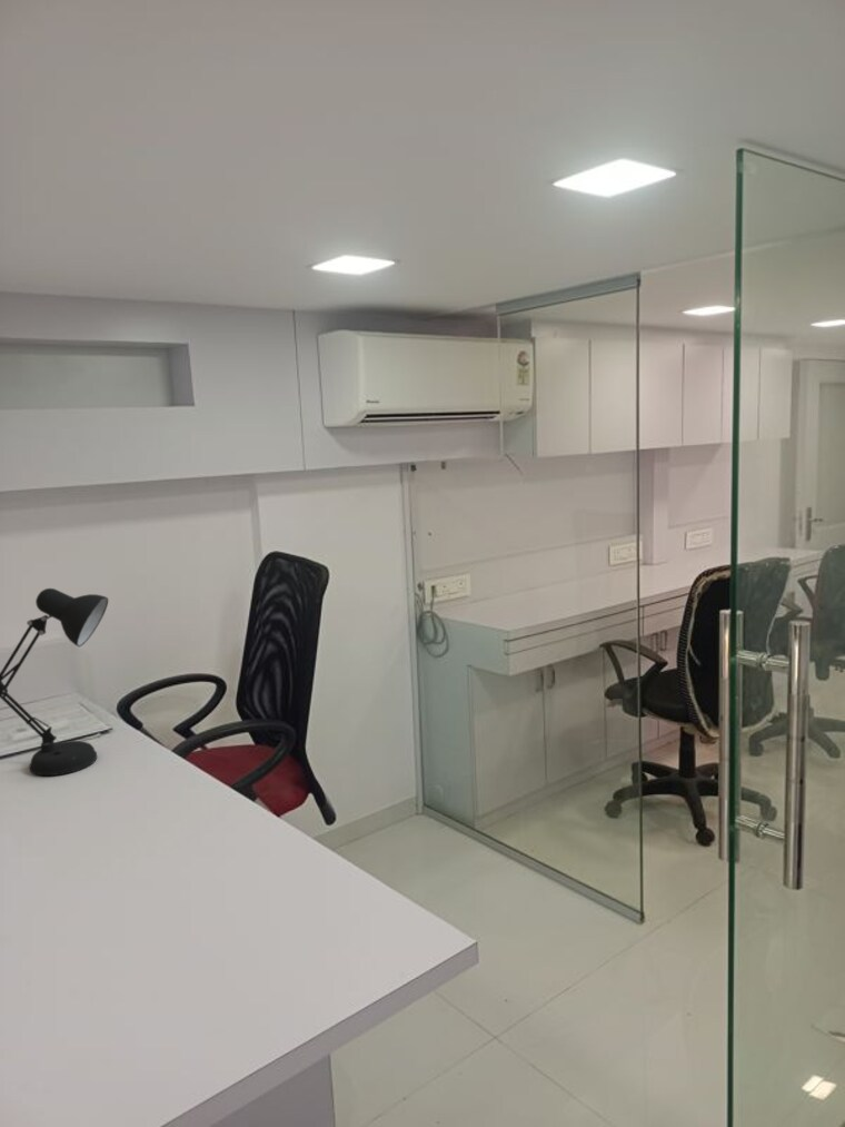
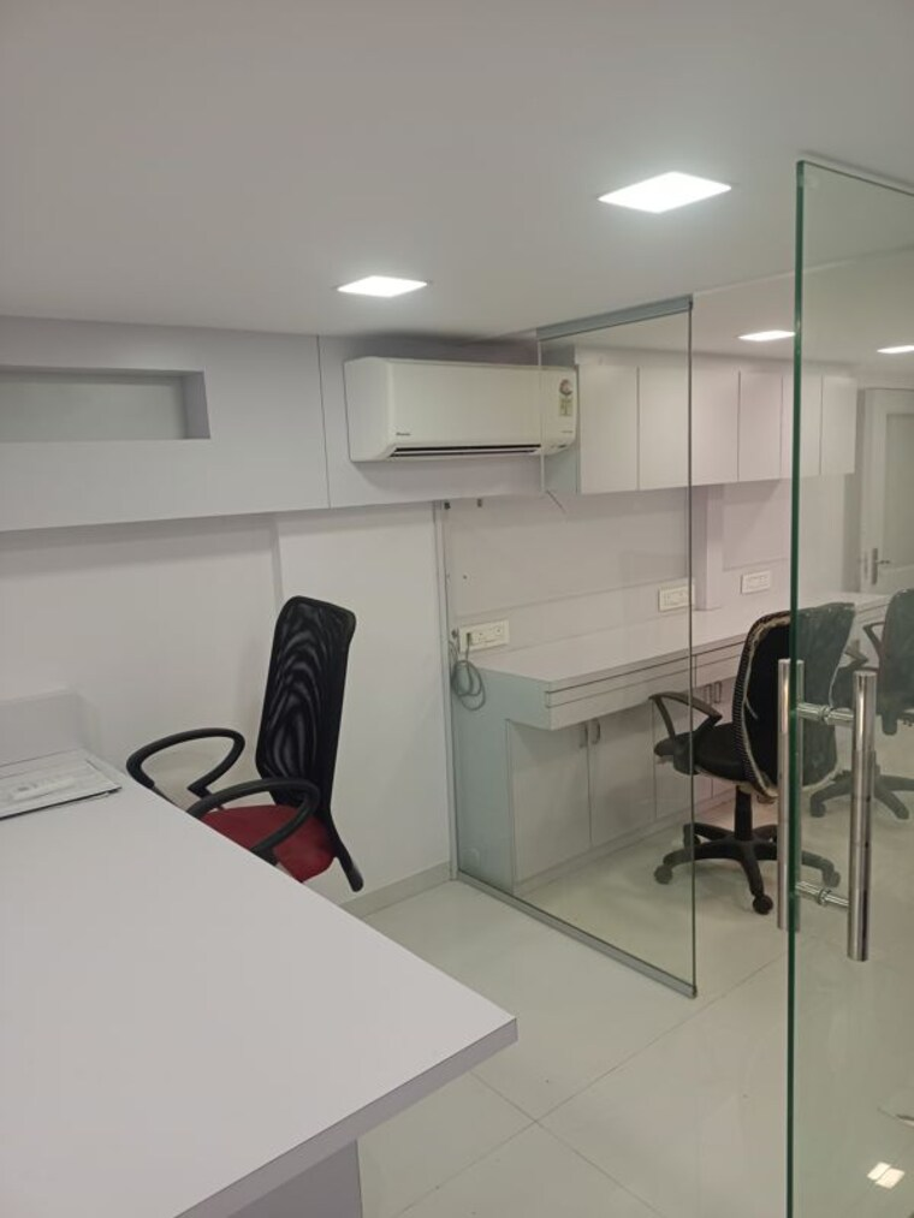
- desk lamp (26, 656)
